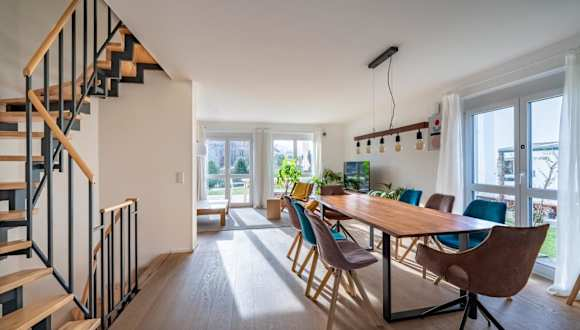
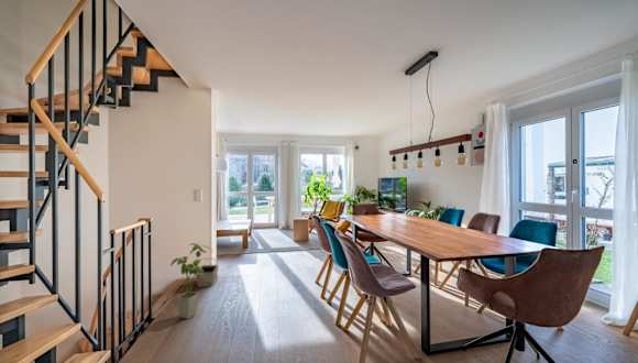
+ basket (207, 270)
+ house plant (193, 278)
